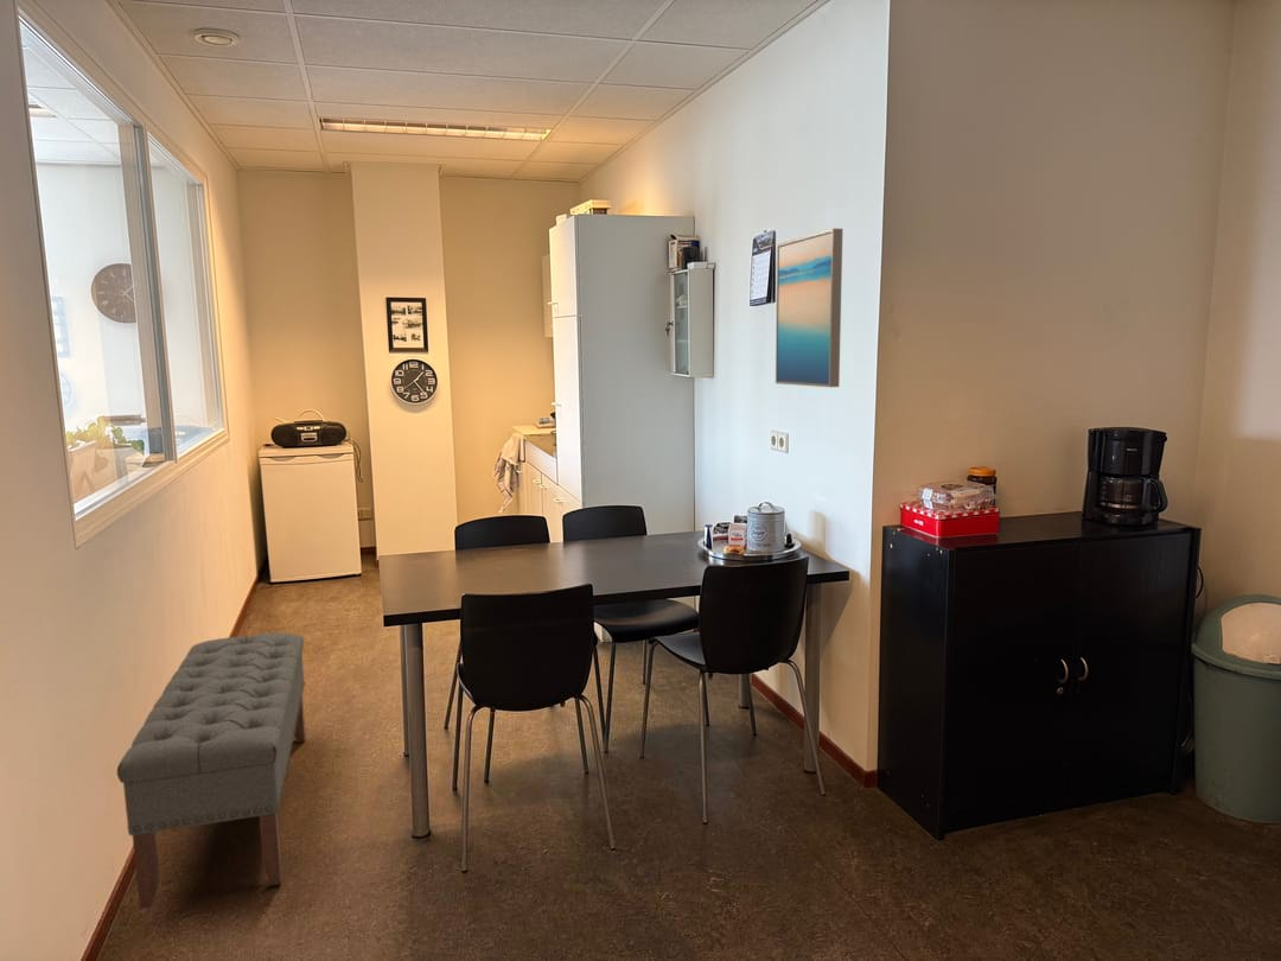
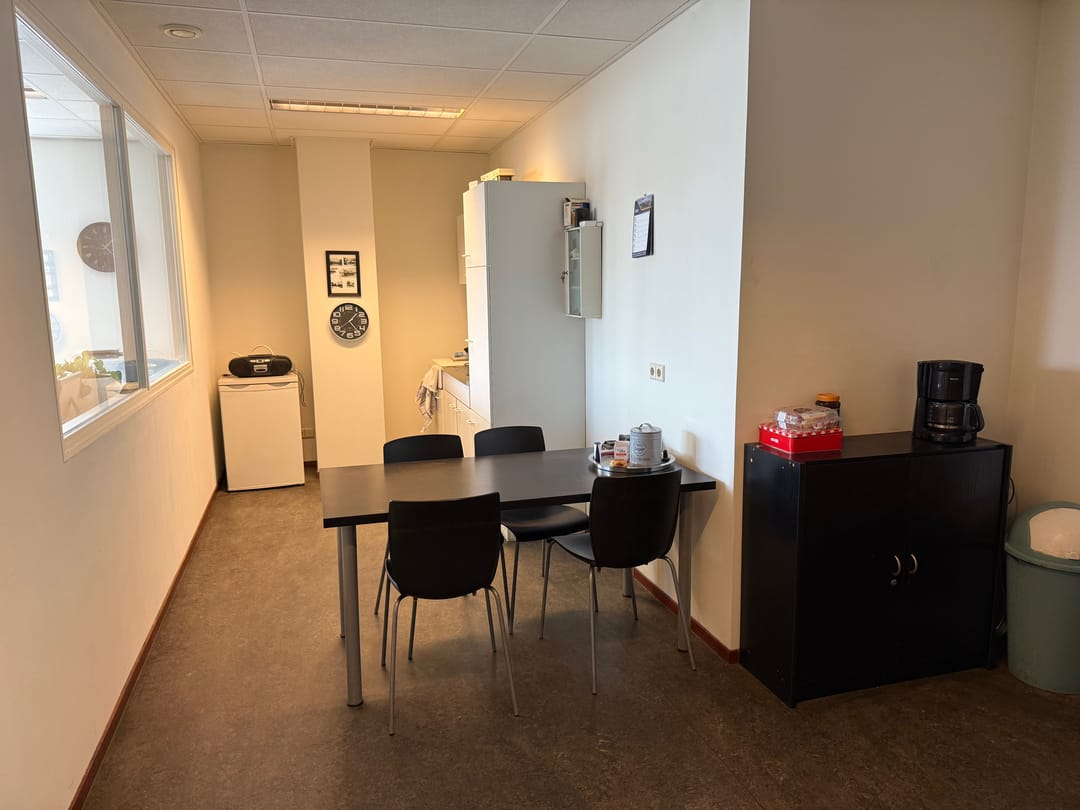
- wall art (807, 312)
- bench (231, 745)
